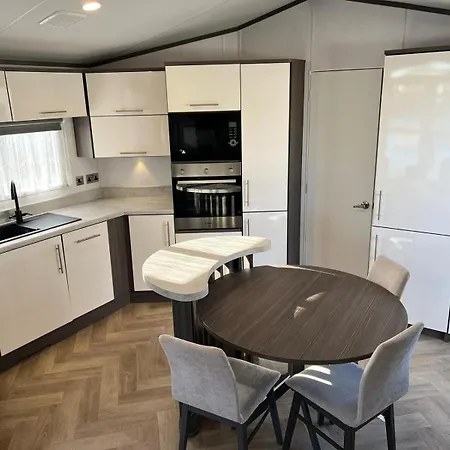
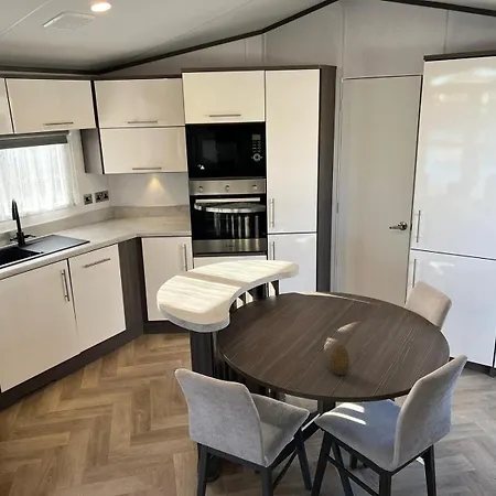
+ fruit (338, 359)
